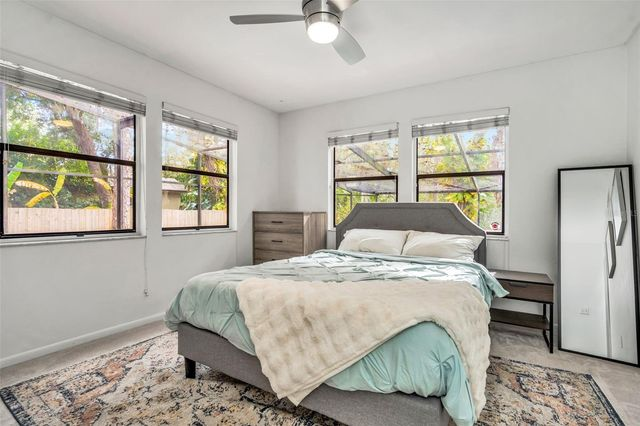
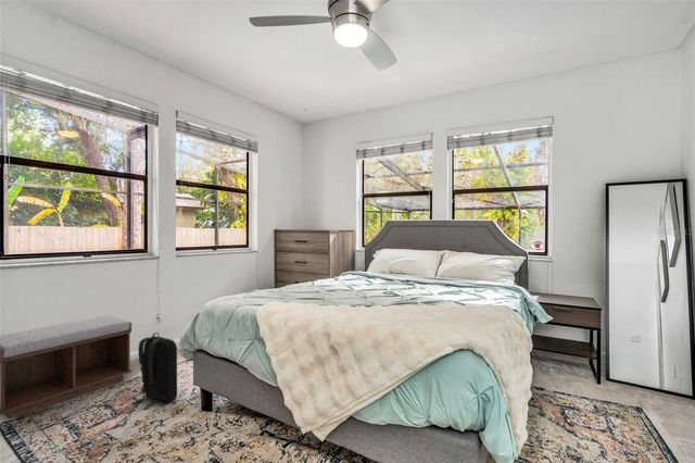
+ bench (64, 359)
+ backpack (153, 366)
